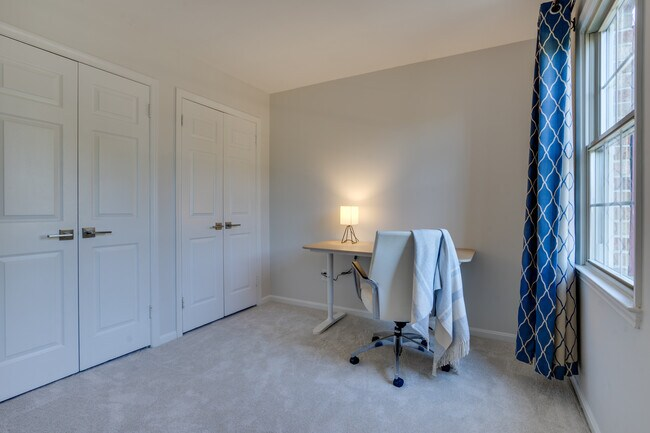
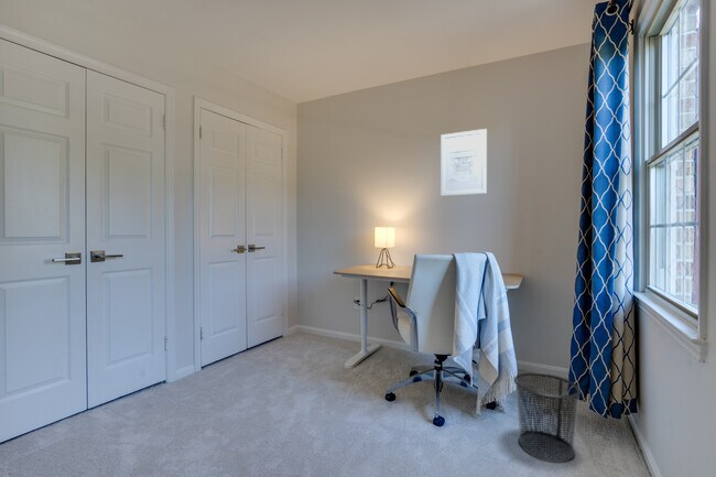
+ wall art (463, 163)
+ waste bin (545, 414)
